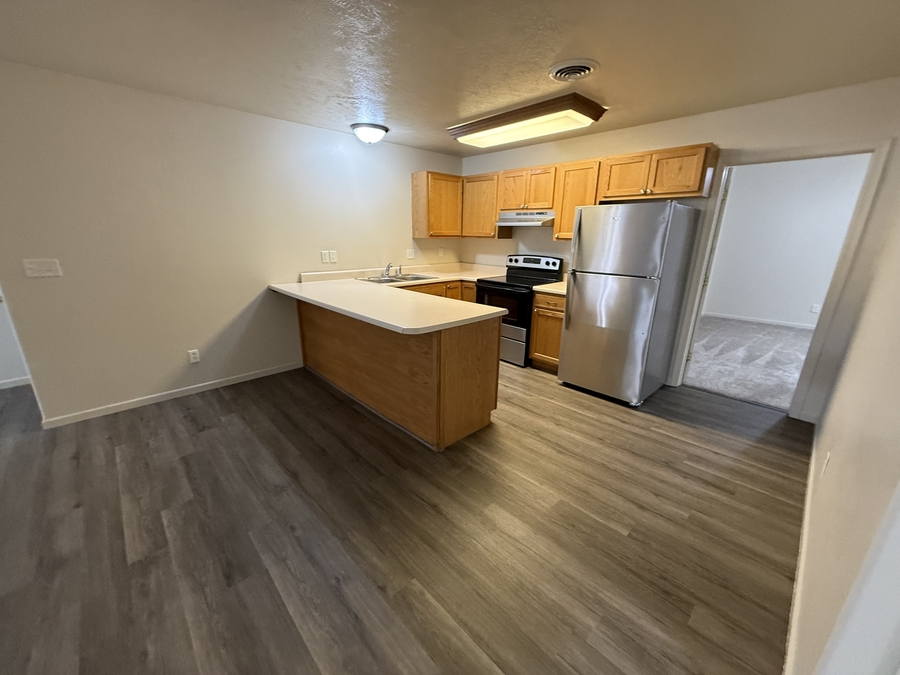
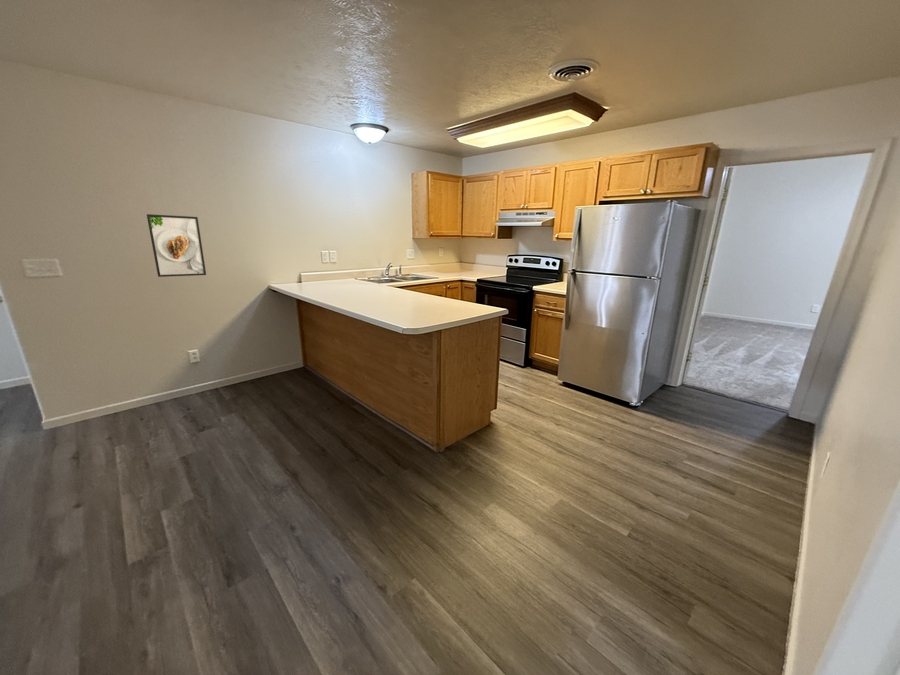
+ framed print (178, 246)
